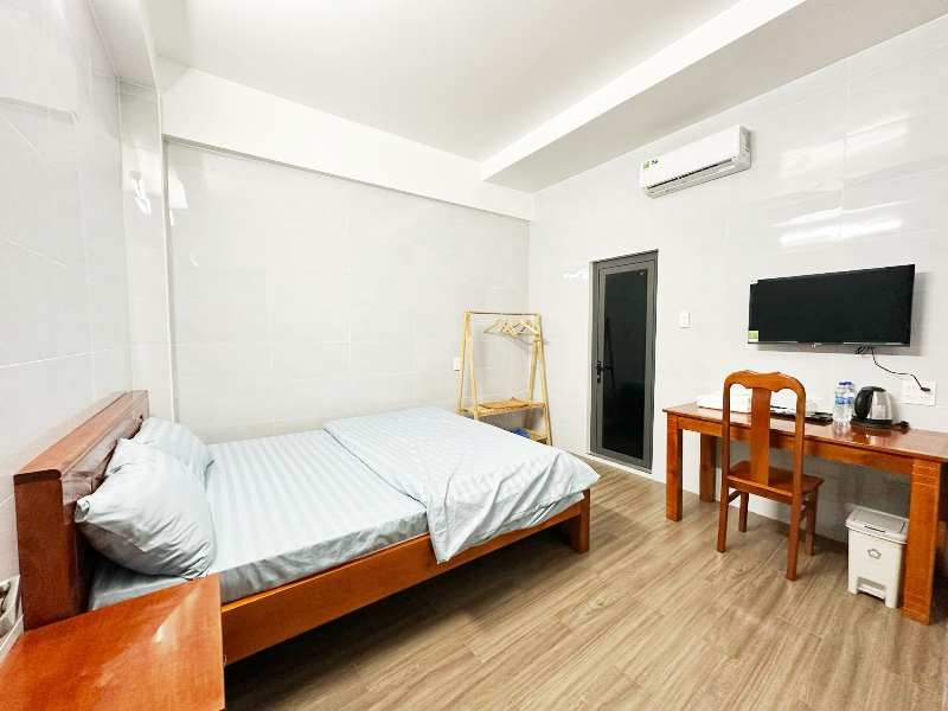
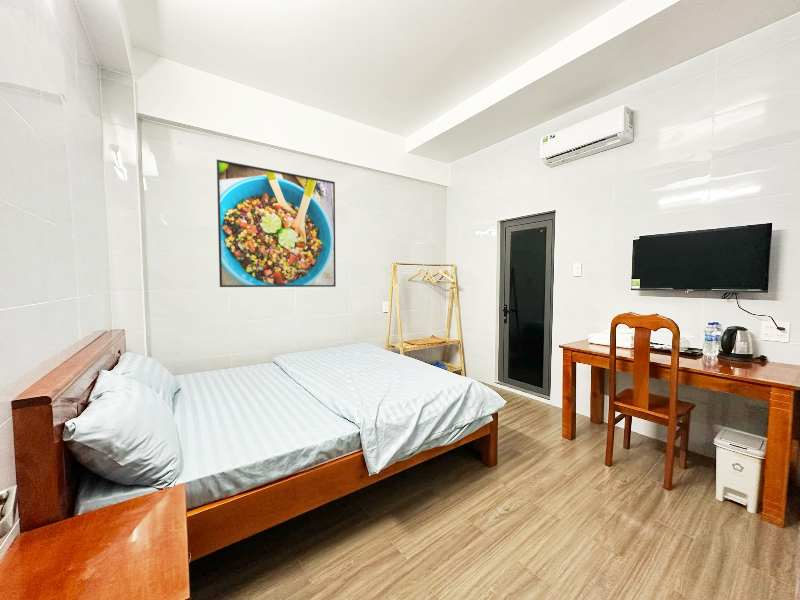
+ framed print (282, 229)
